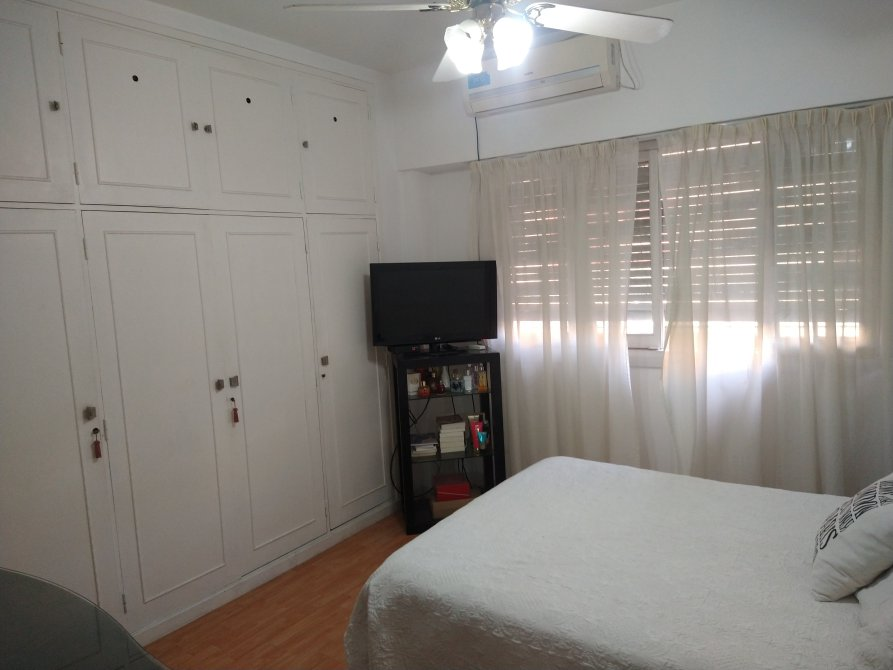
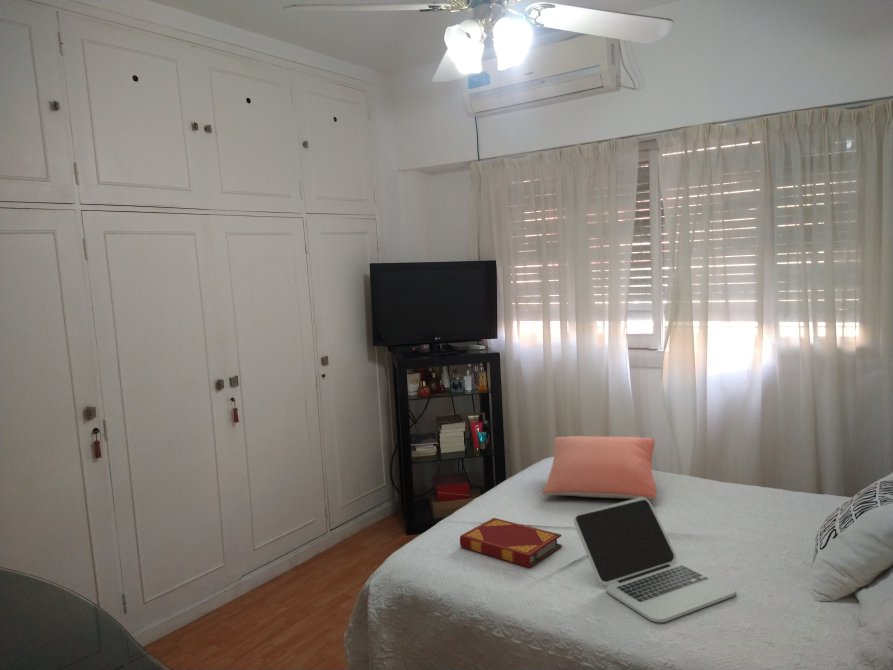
+ hardback book (510, 541)
+ pillow (600, 465)
+ laptop (651, 552)
